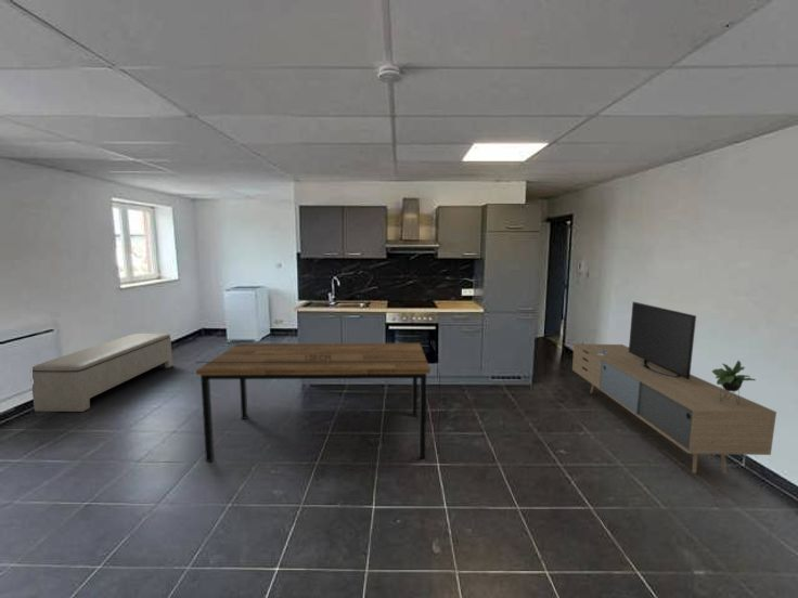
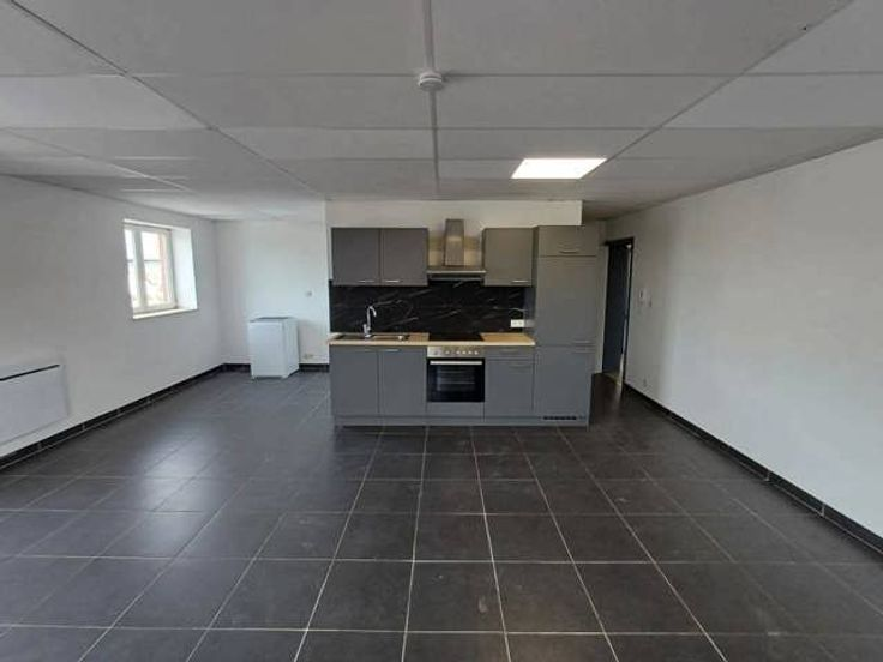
- bench (113, 365)
- dining table (331, 378)
- media console (651, 367)
